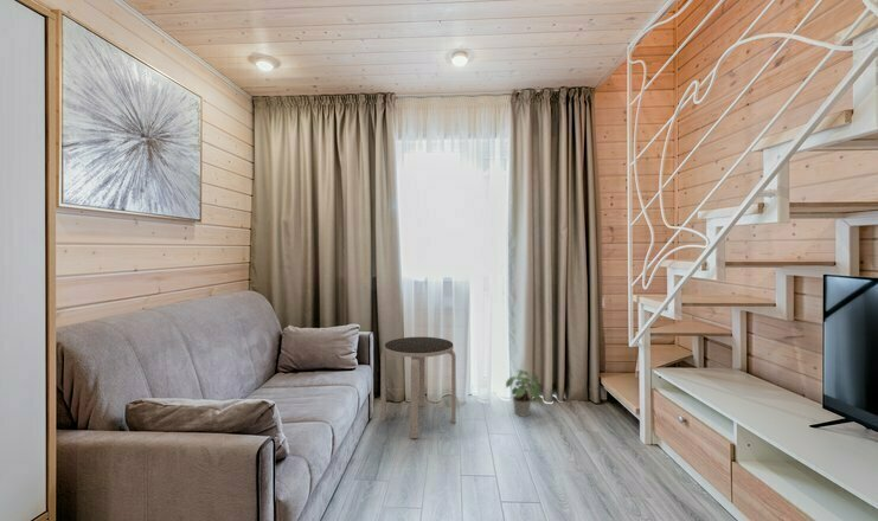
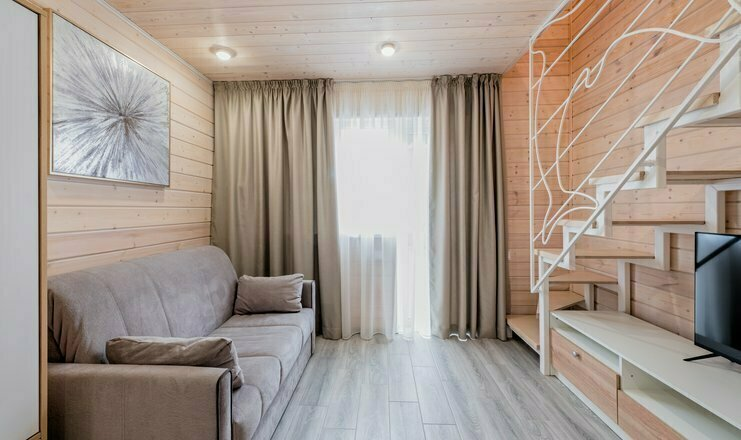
- potted plant (524, 393)
- side table (418, 381)
